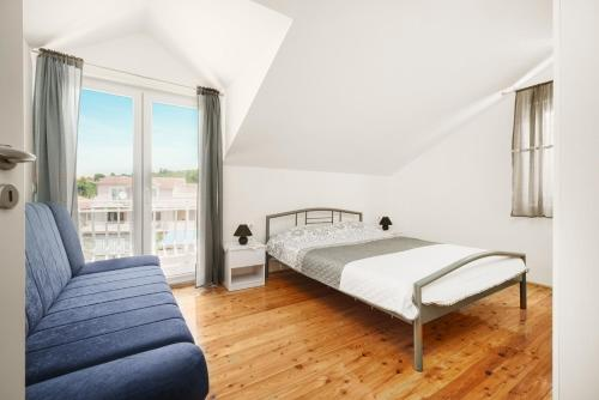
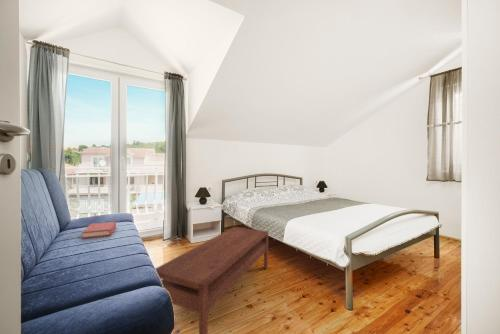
+ hardback book (100, 229)
+ coffee table (223, 269)
